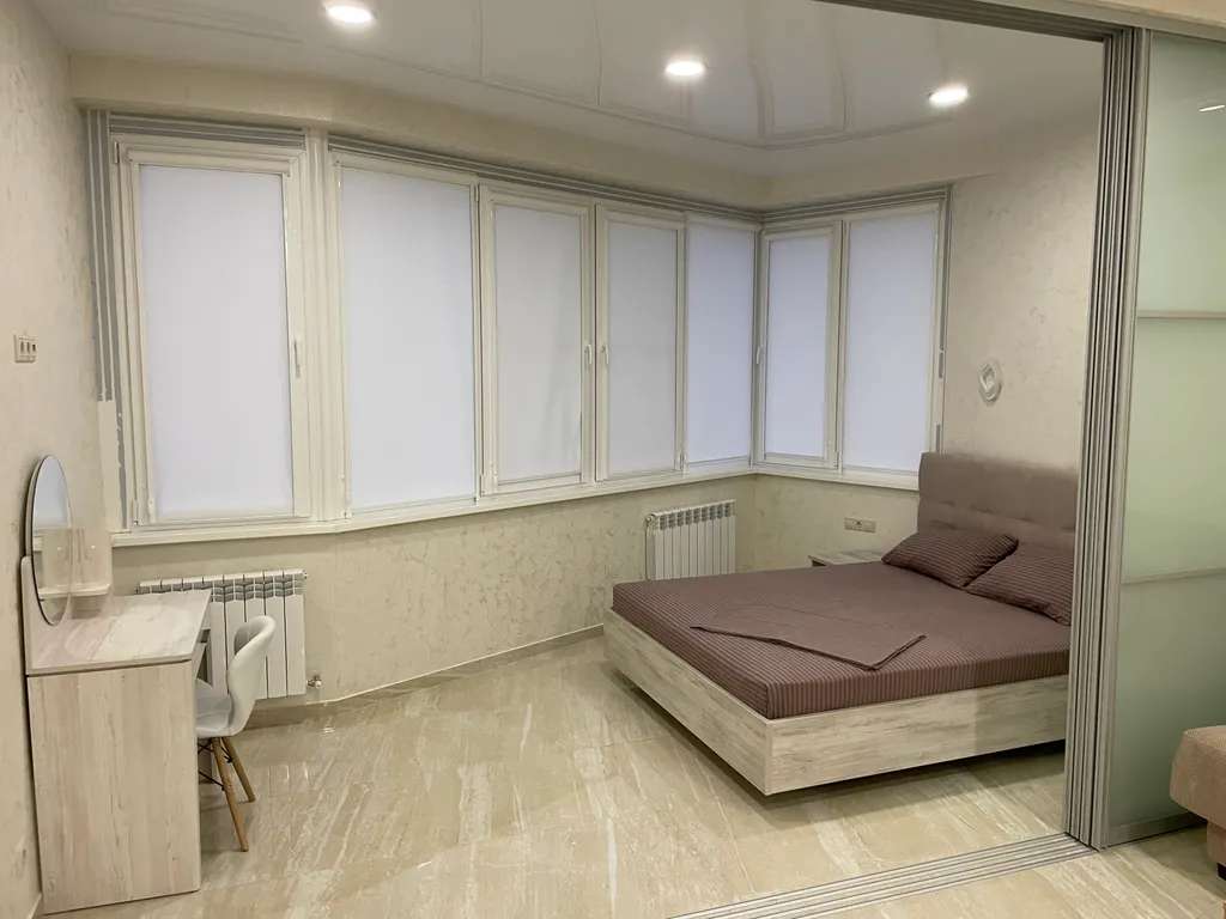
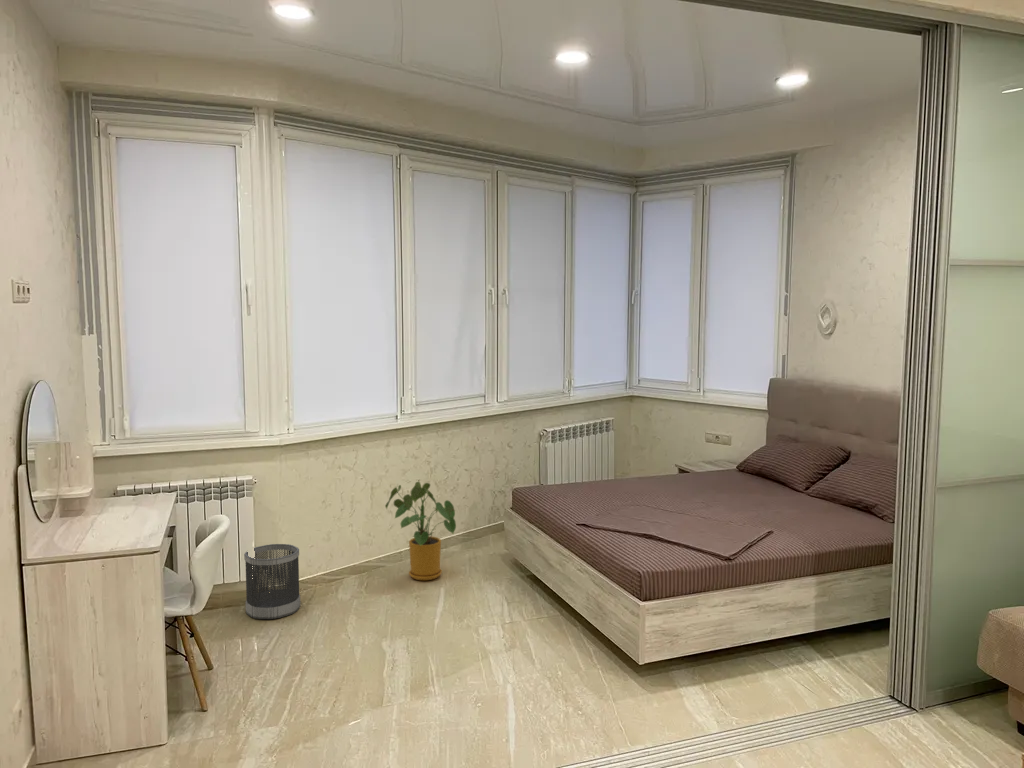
+ wastebasket (272, 580)
+ house plant (421, 532)
